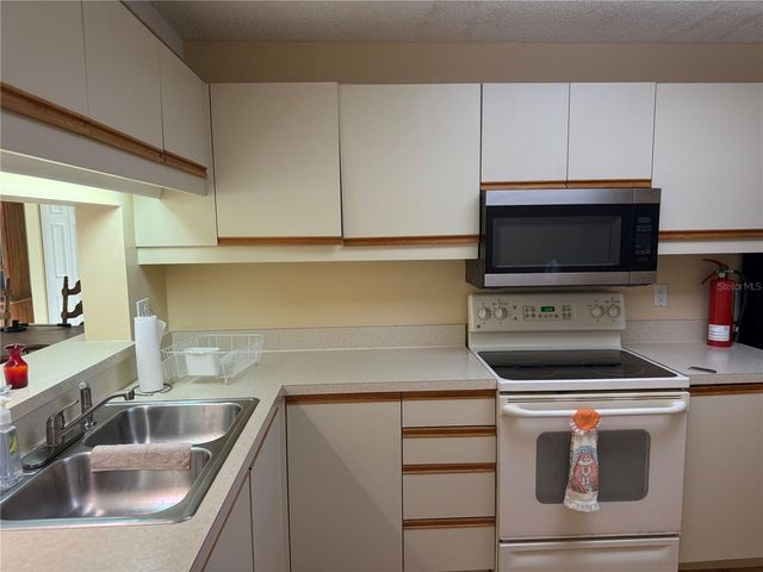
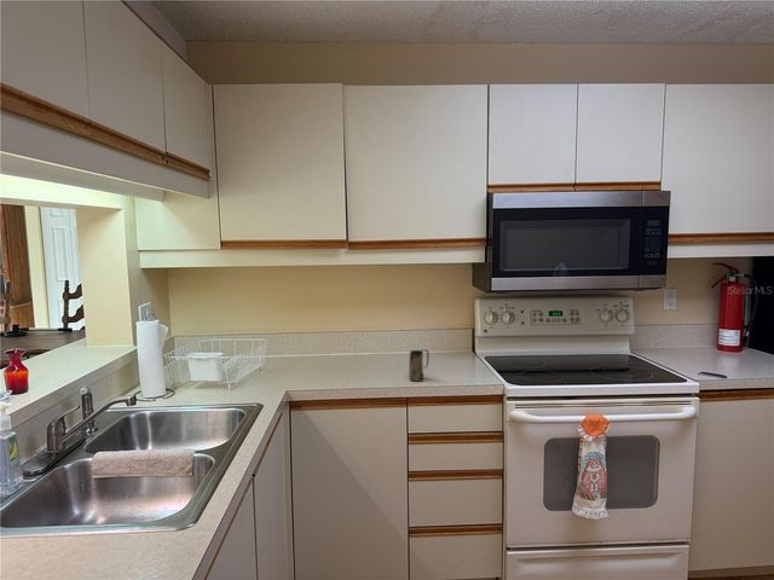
+ mug (418, 364)
